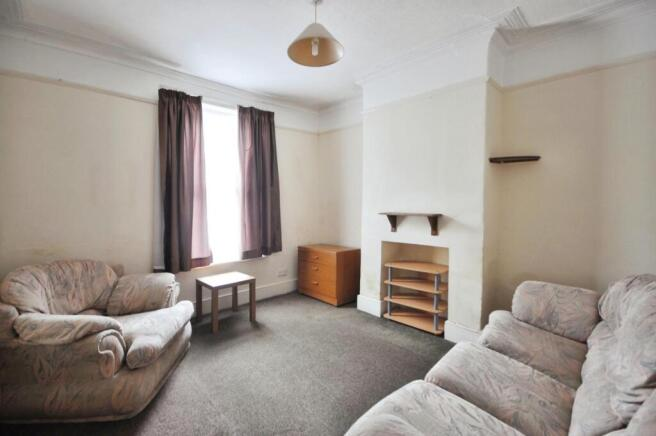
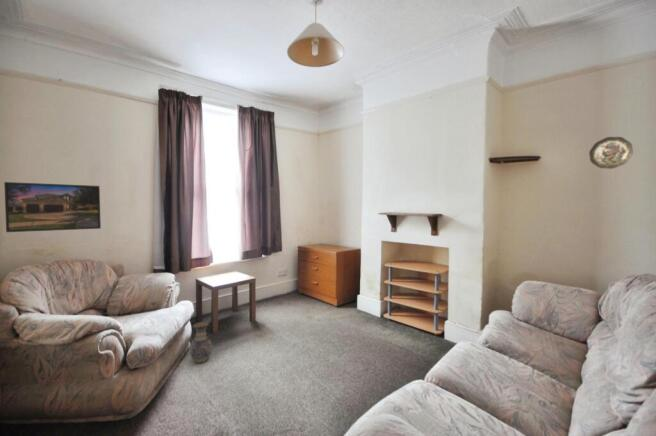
+ decorative plate (610, 152)
+ vase (201, 342)
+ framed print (56, 207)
